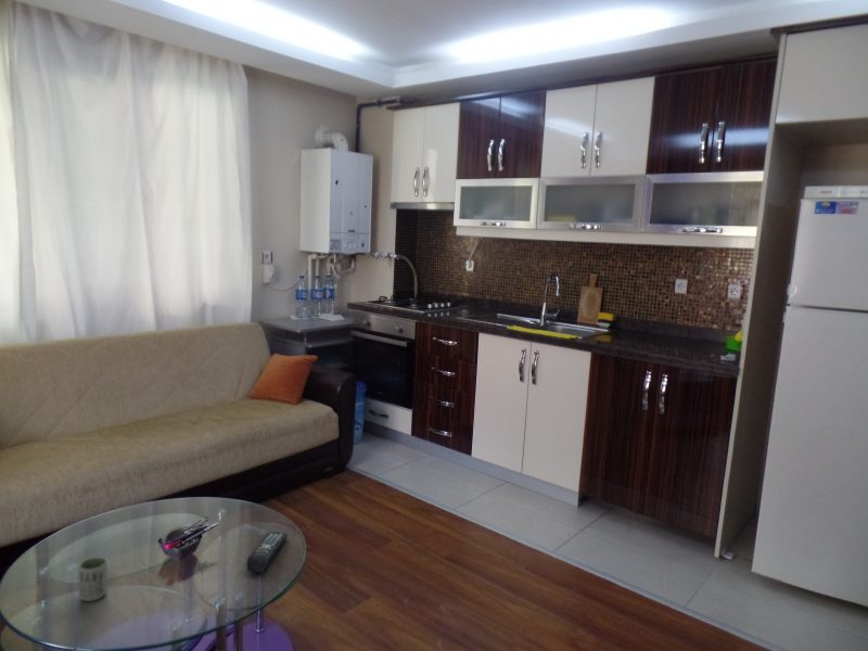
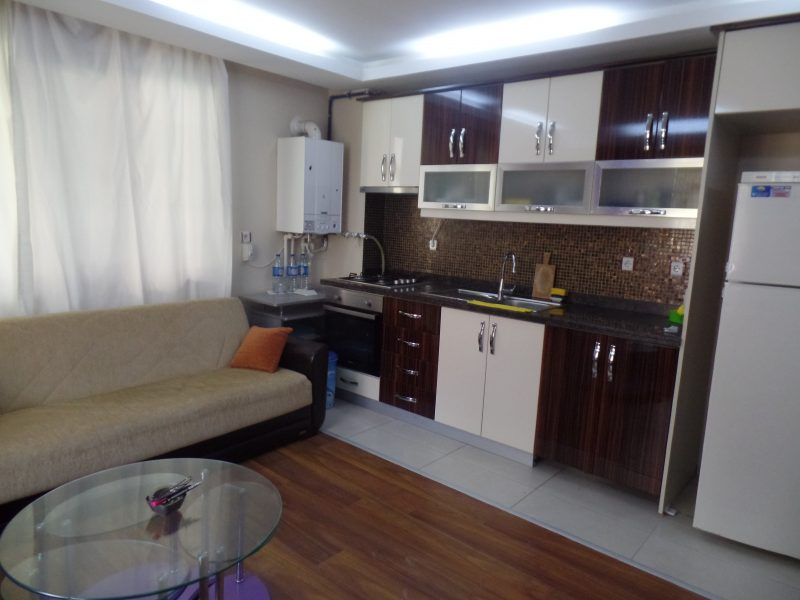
- cup (93, 579)
- remote control (267, 548)
